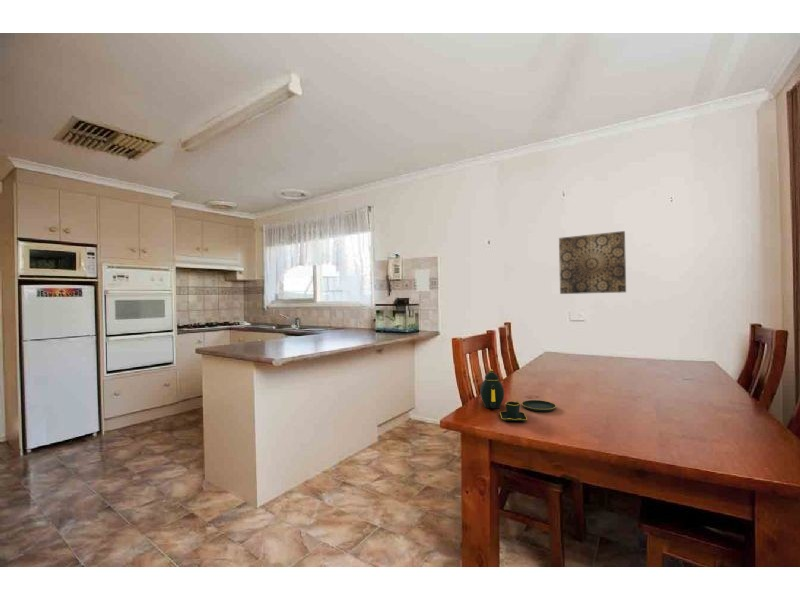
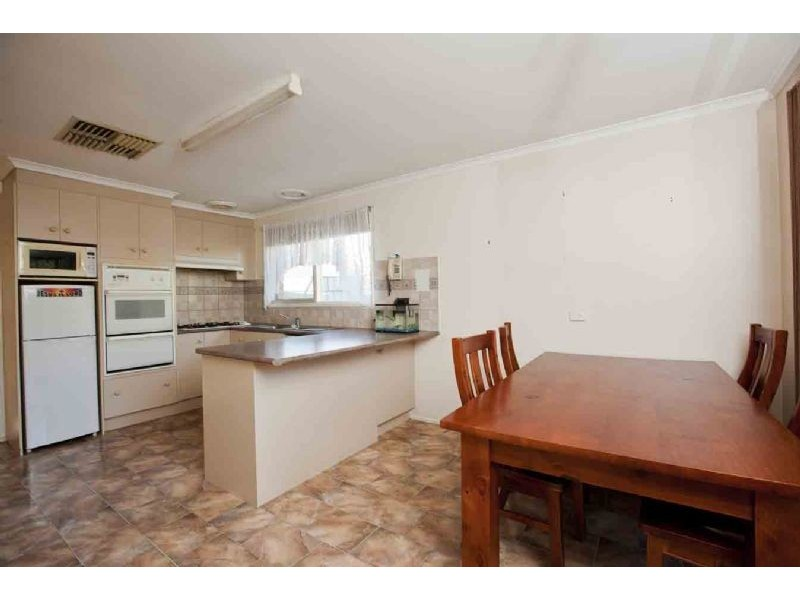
- teapot (517, 402)
- wall art (591, 264)
